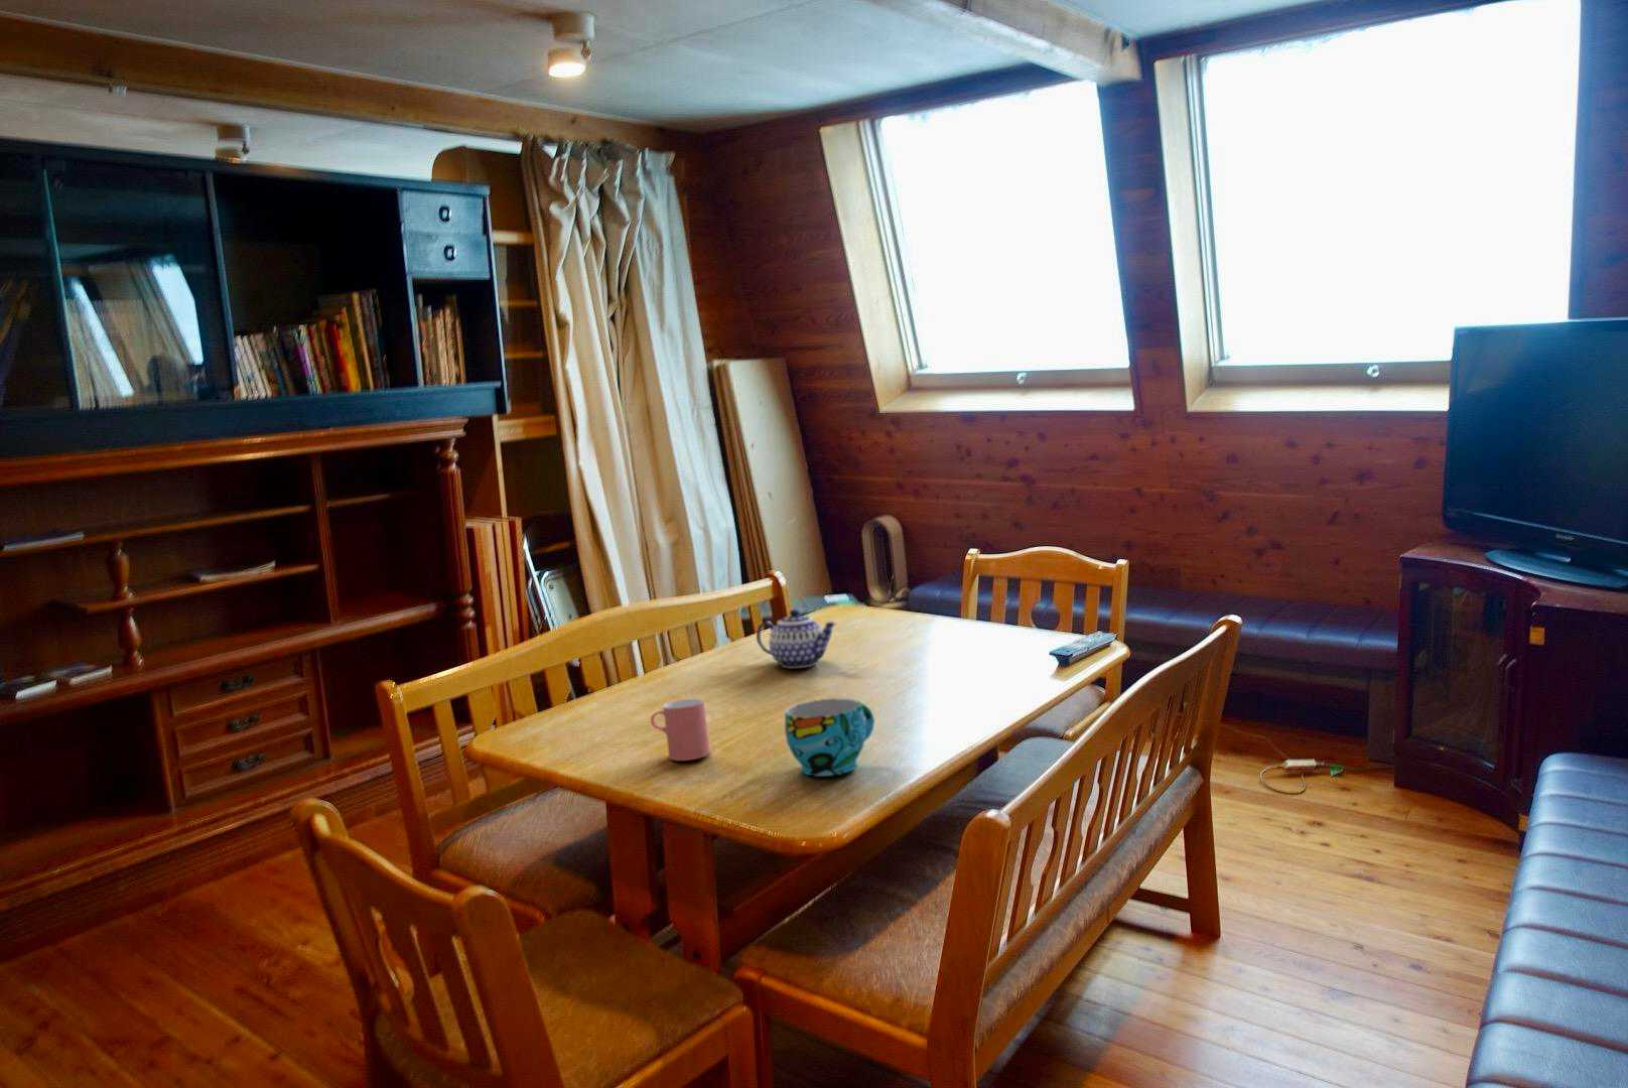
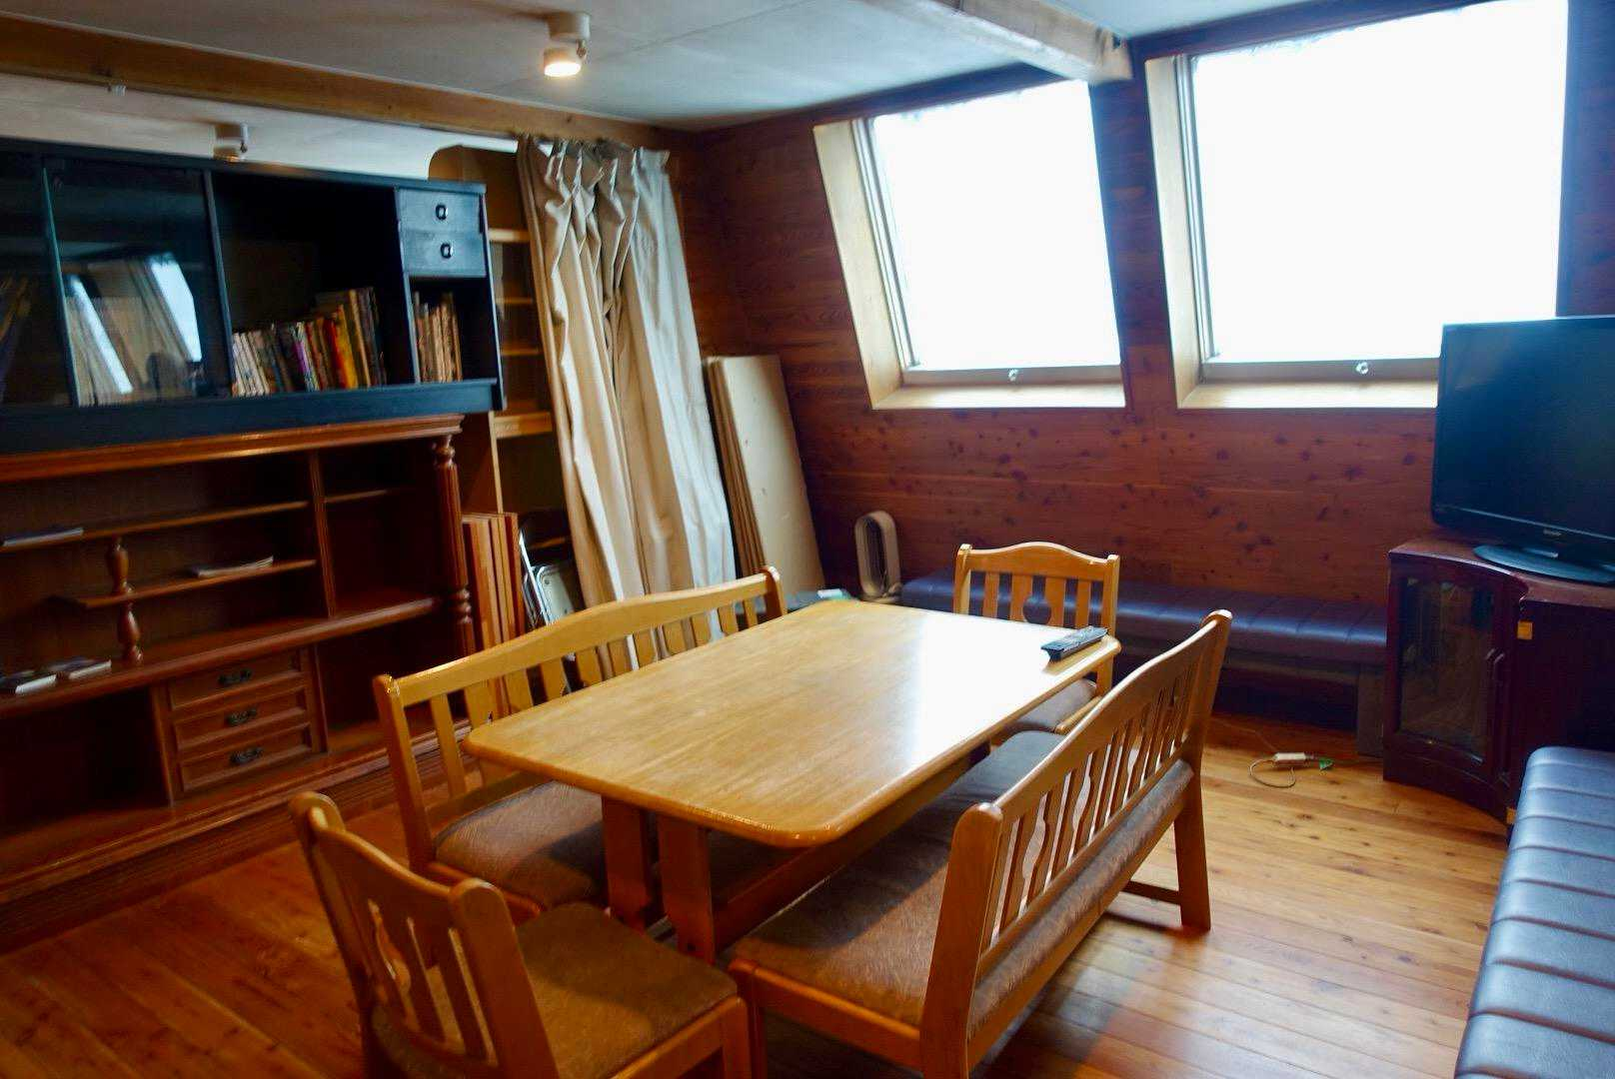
- cup (829, 736)
- cup (677, 729)
- teapot (796, 636)
